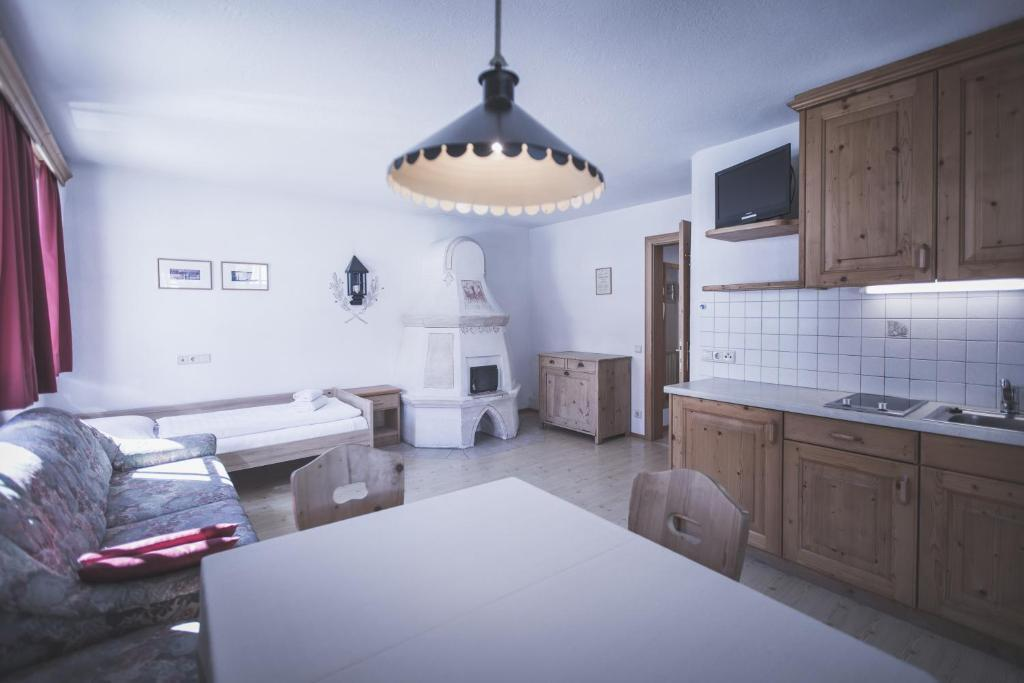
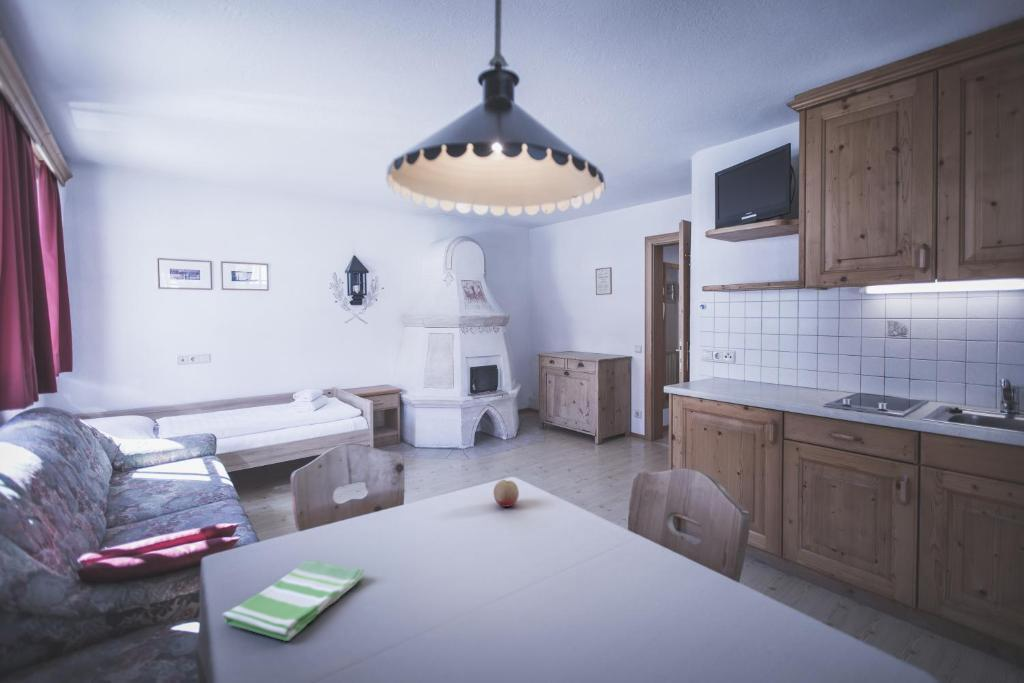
+ dish towel (298, 594)
+ fruit (506, 492)
